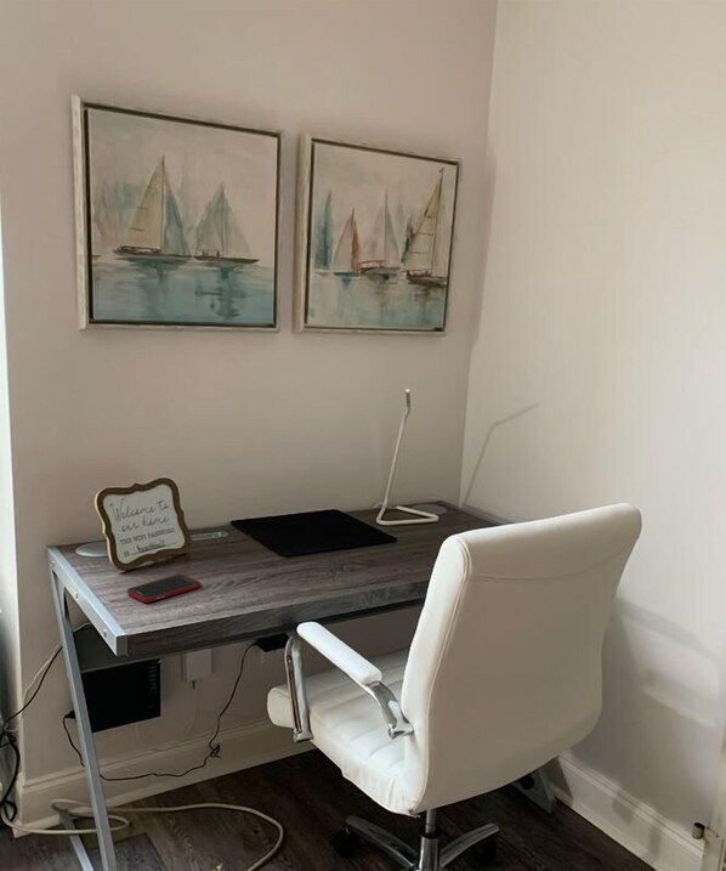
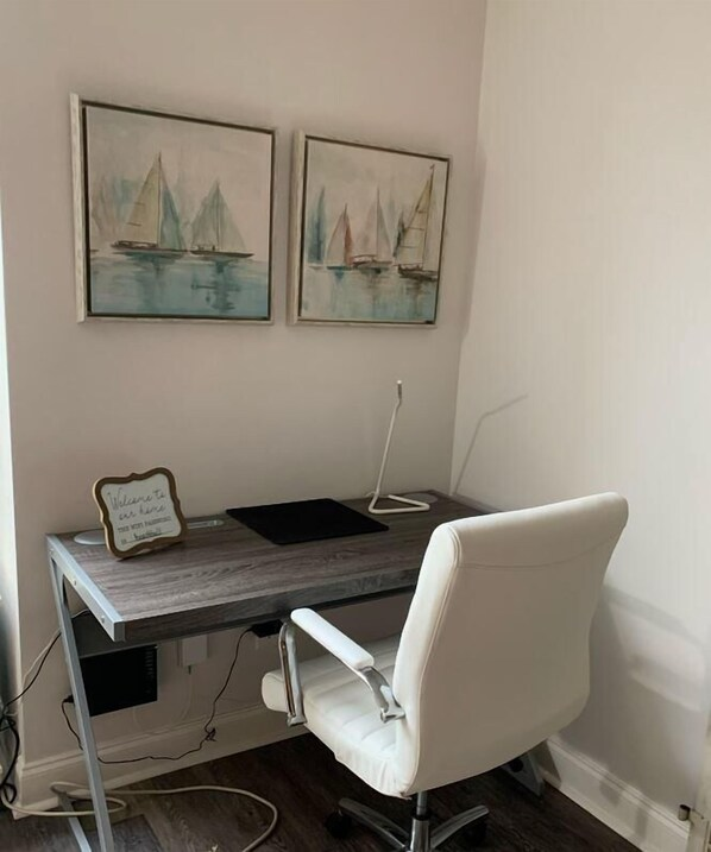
- cell phone (164, 588)
